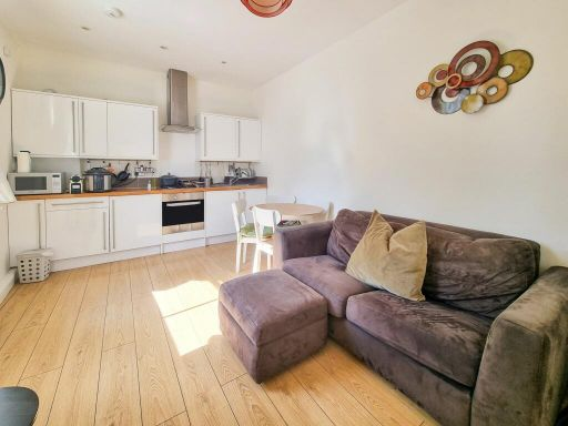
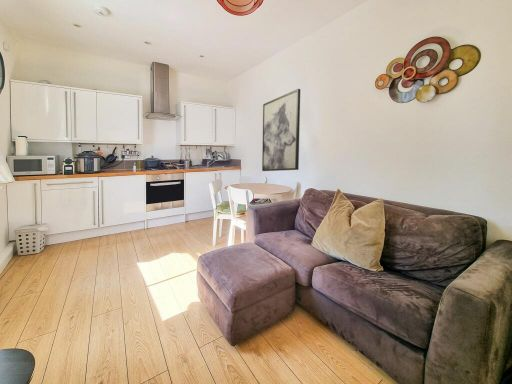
+ wall art (279, 134)
